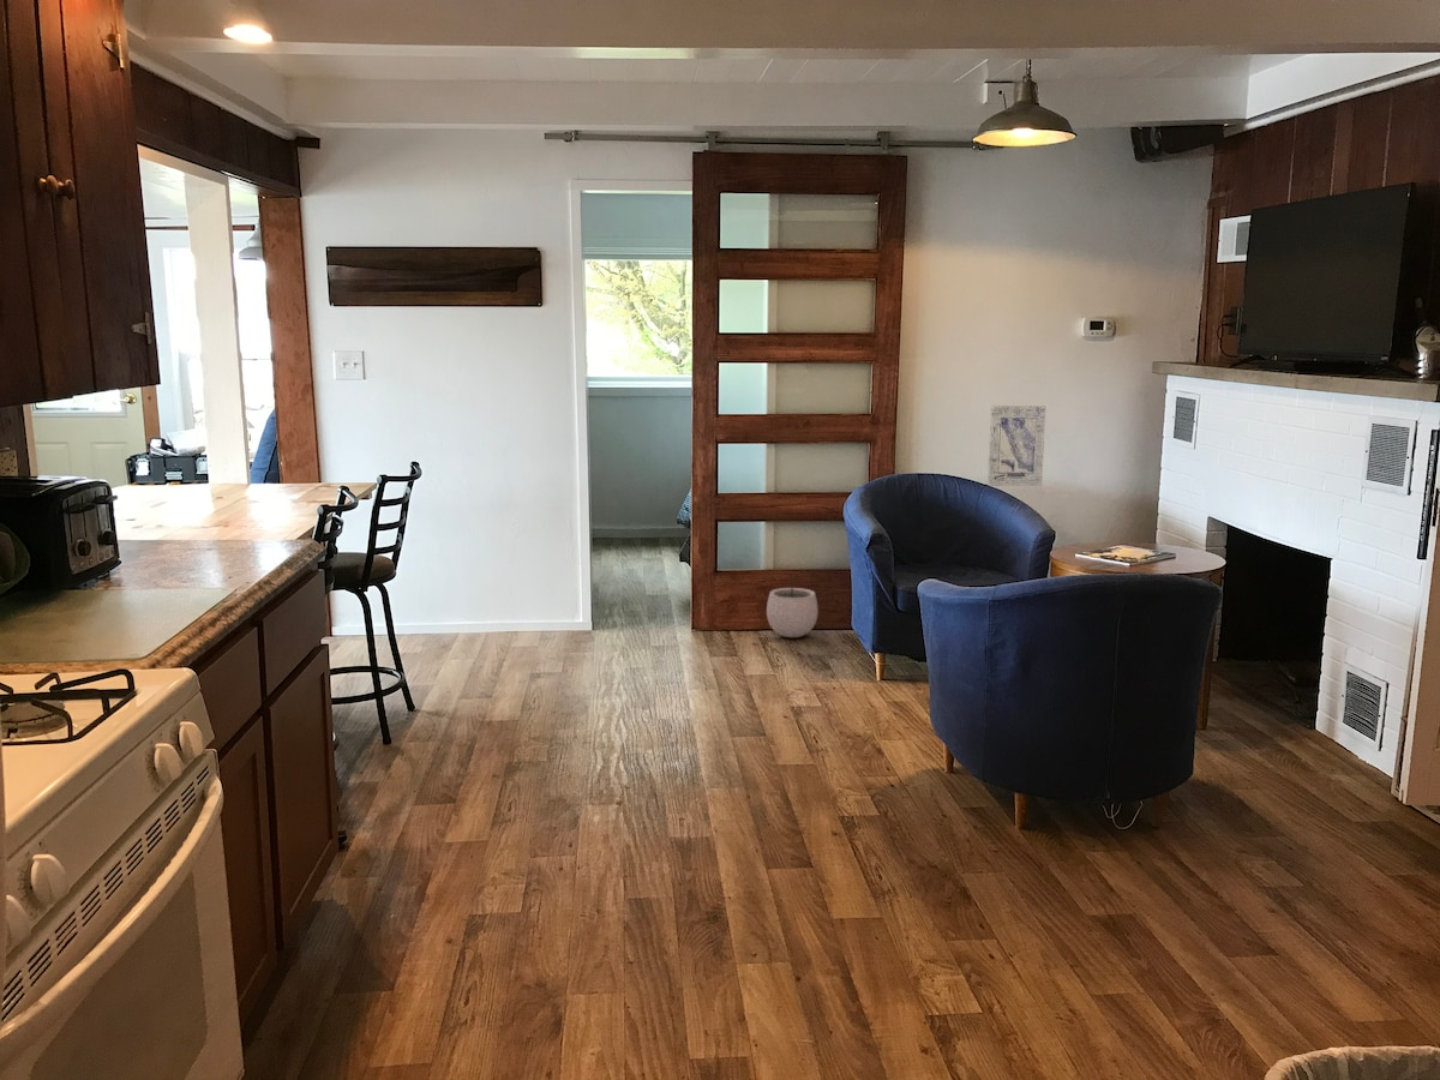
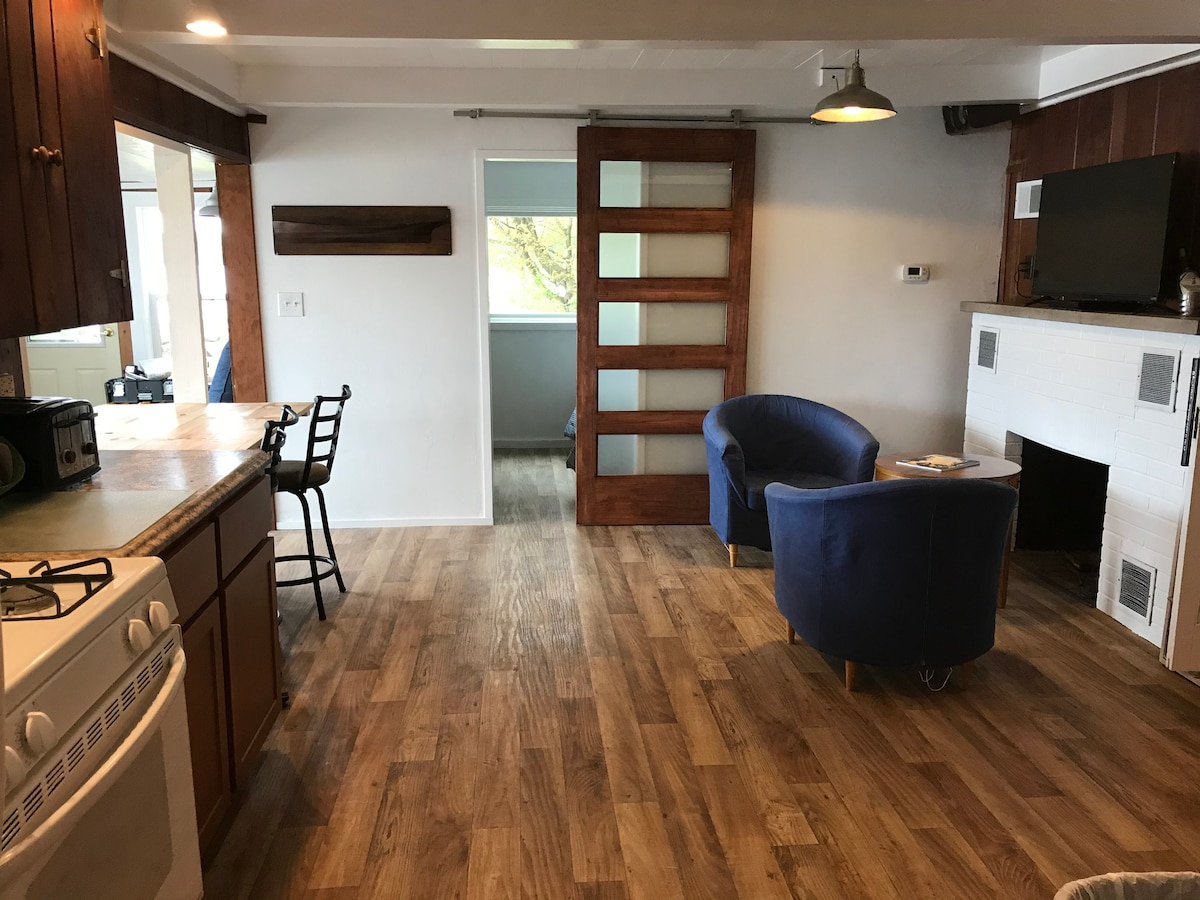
- plant pot (792, 604)
- wall art (1016, 445)
